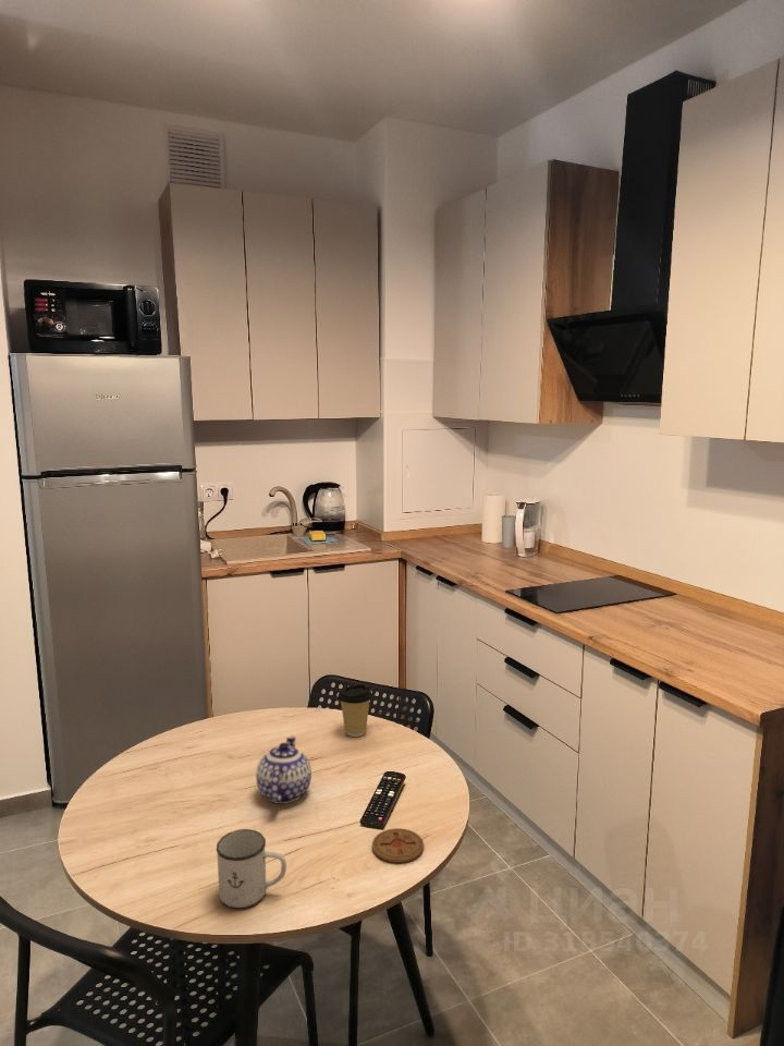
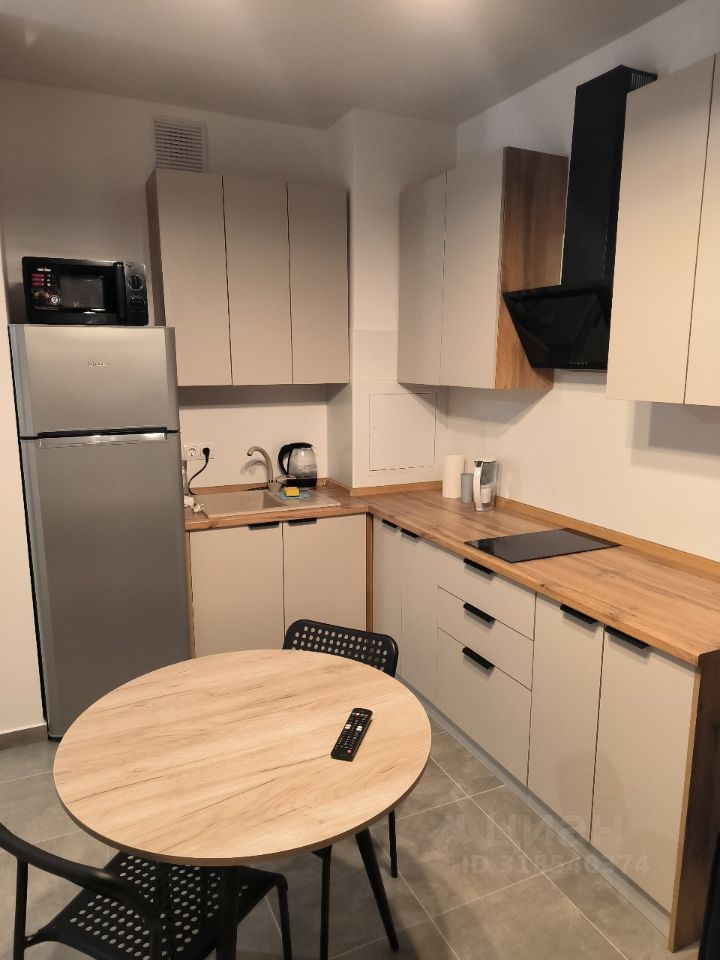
- teapot (283, 768)
- mug (252, 868)
- coaster (397, 844)
- coffee cup (355, 710)
